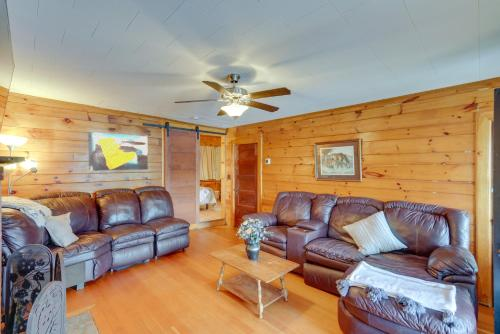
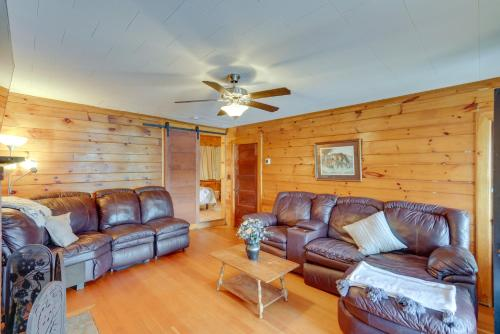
- wall art (120, 152)
